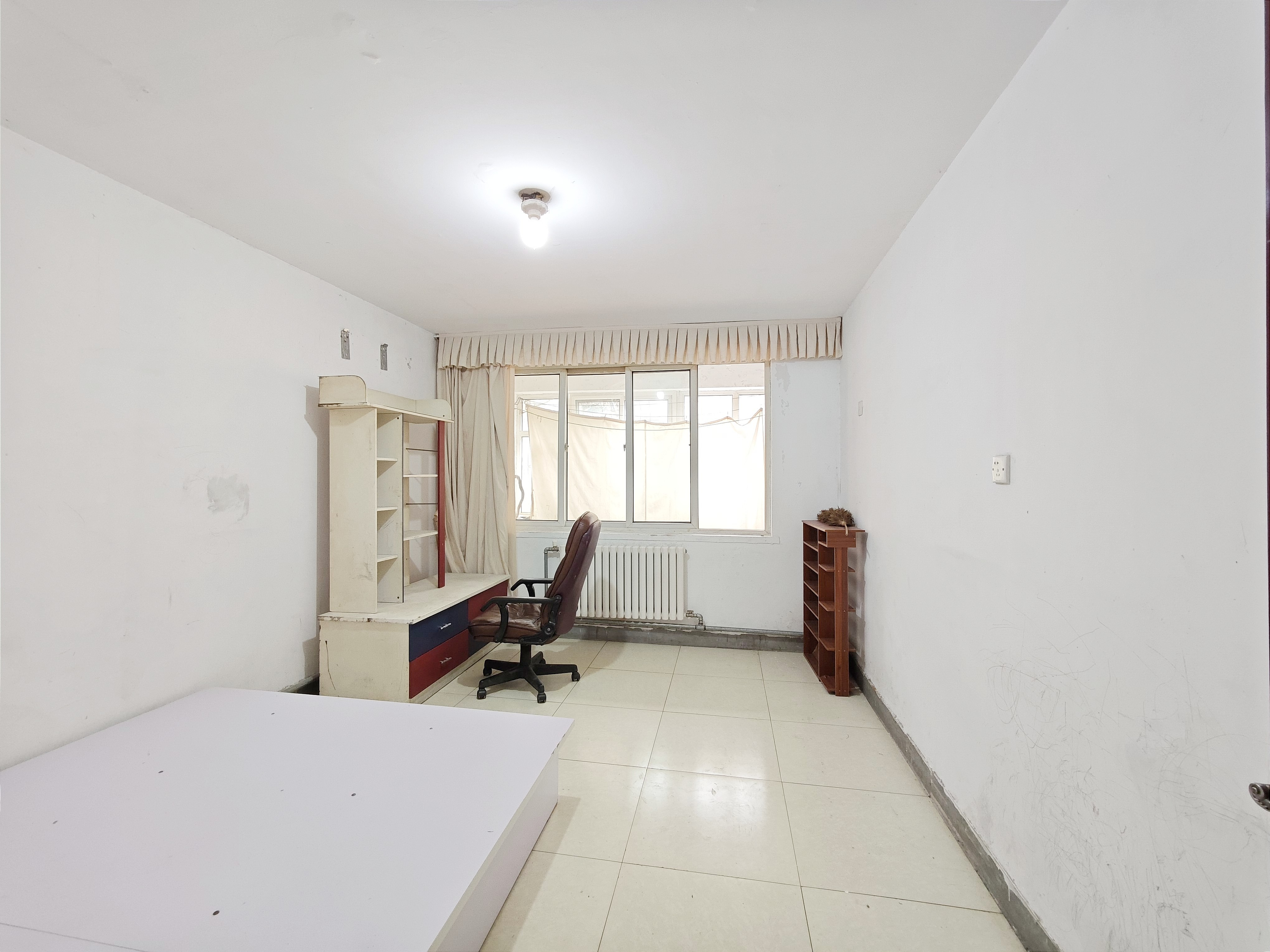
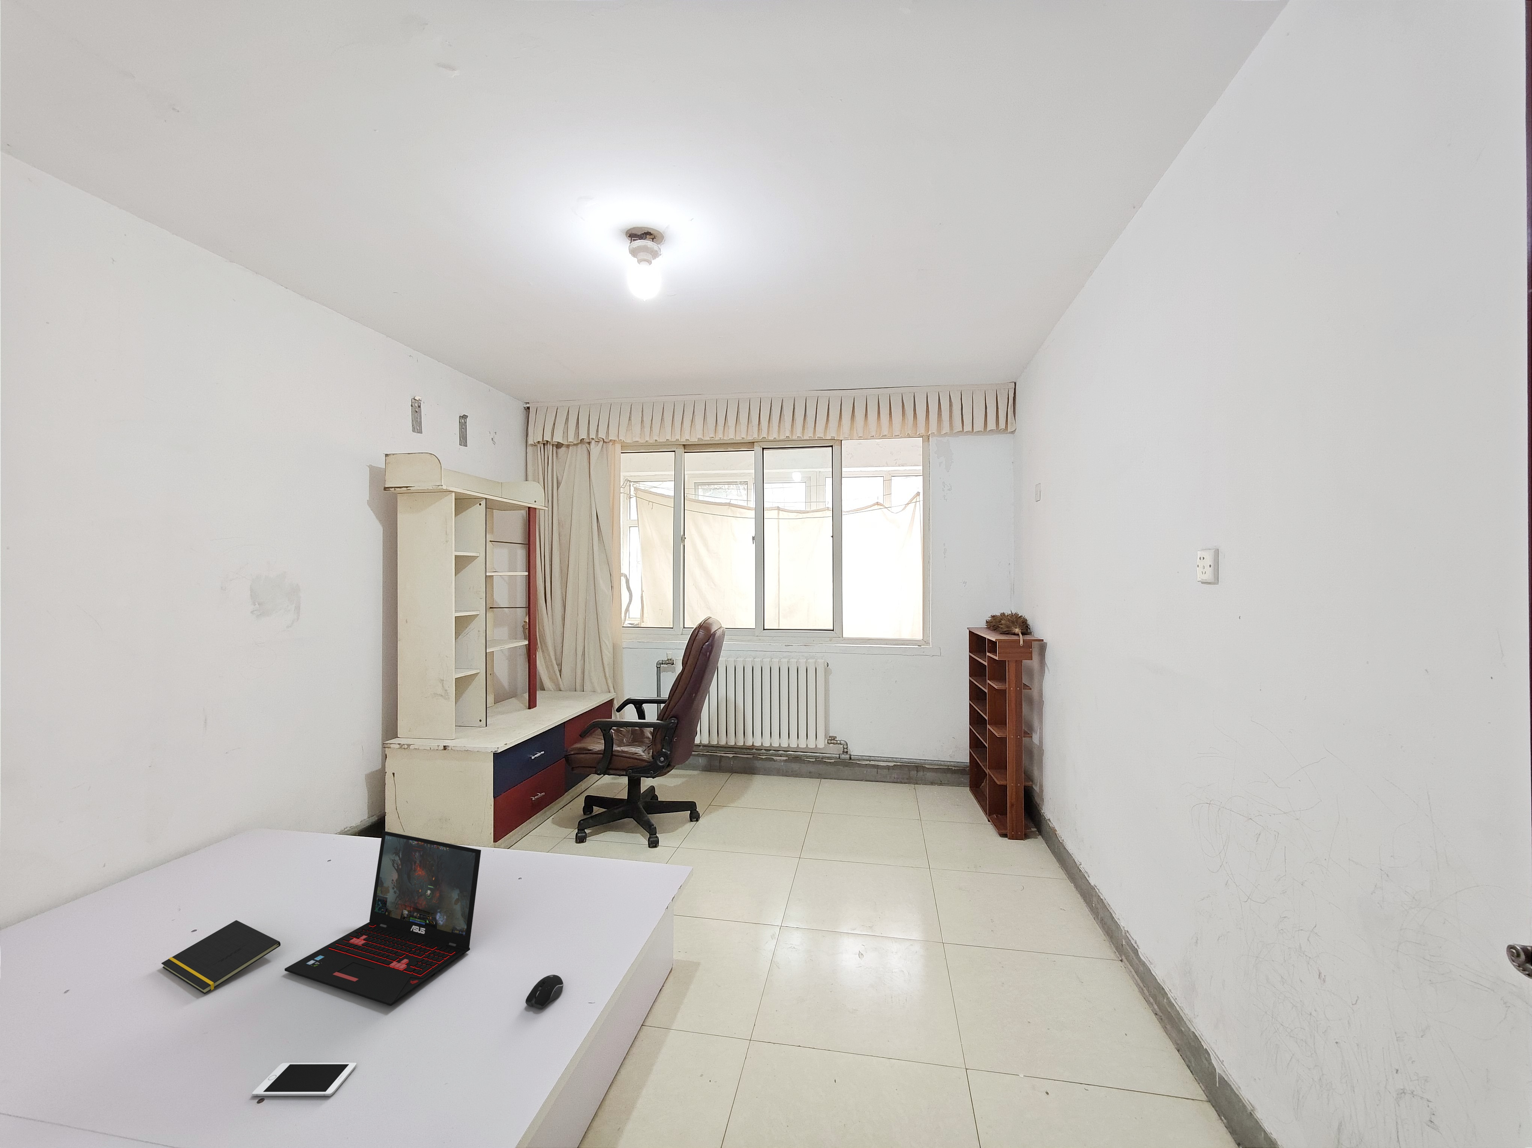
+ cell phone (305, 1079)
+ laptop (386, 909)
+ notepad (222, 954)
+ computer mouse (545, 988)
